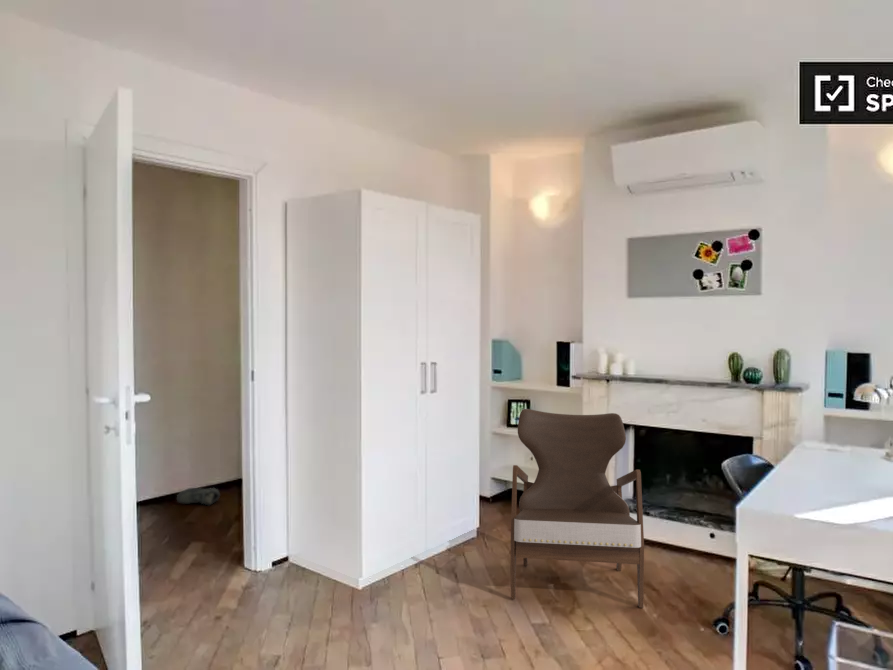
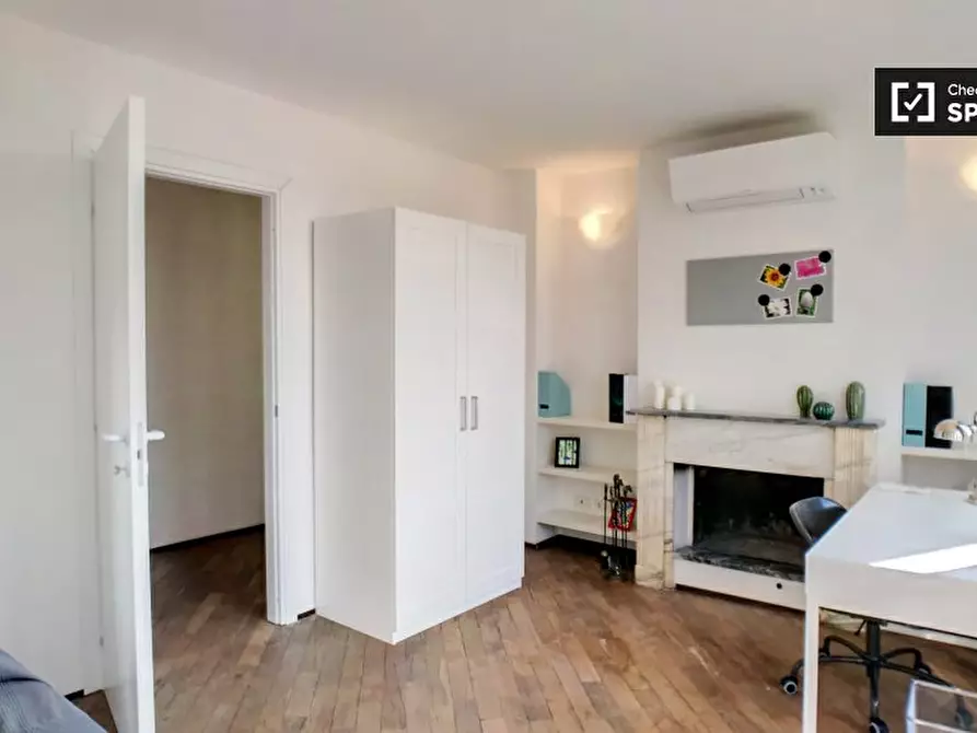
- armchair (574, 501)
- sneaker (199, 496)
